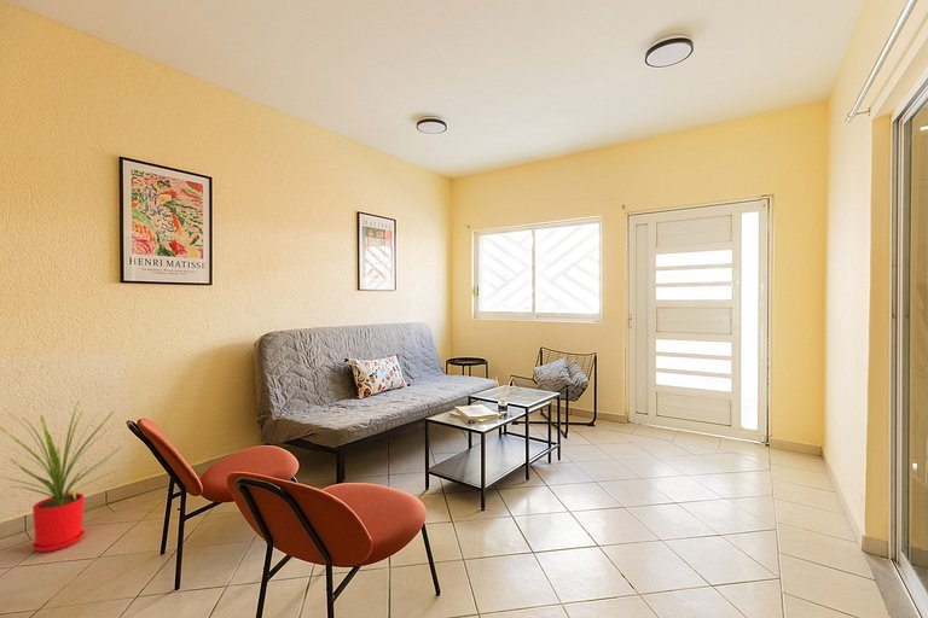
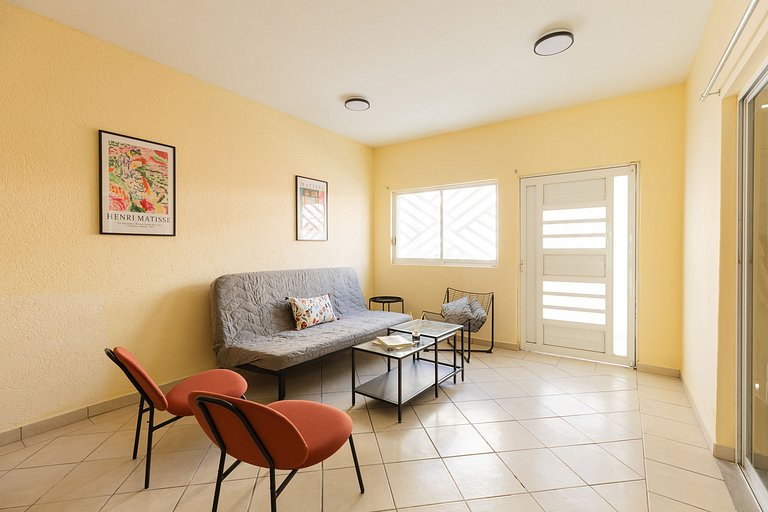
- house plant (58, 473)
